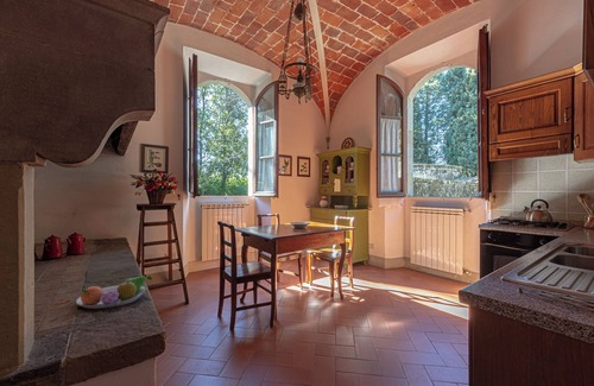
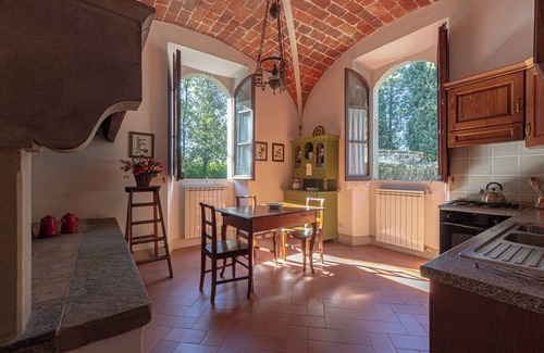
- fruit bowl (115, 287)
